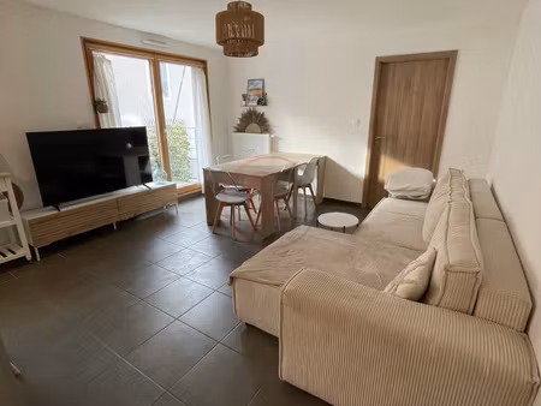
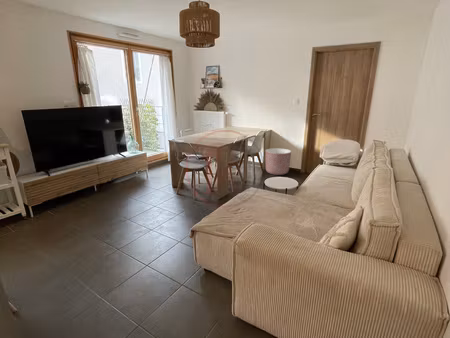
+ planter (277, 161)
